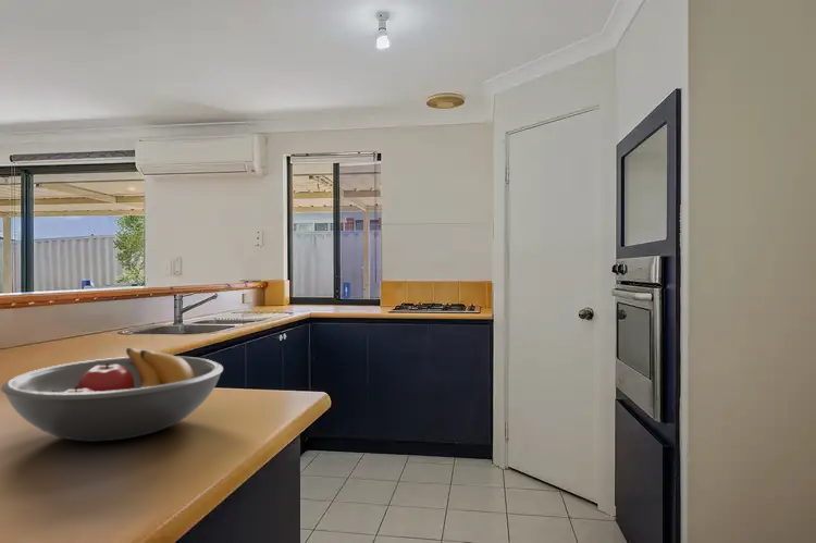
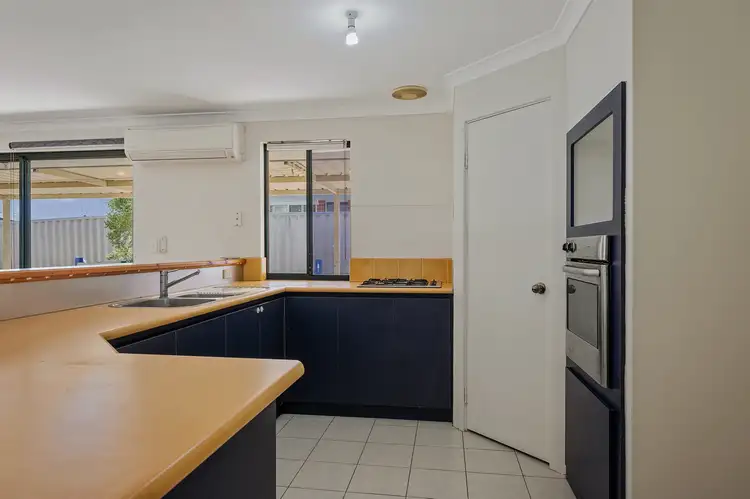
- fruit bowl (122, 392)
